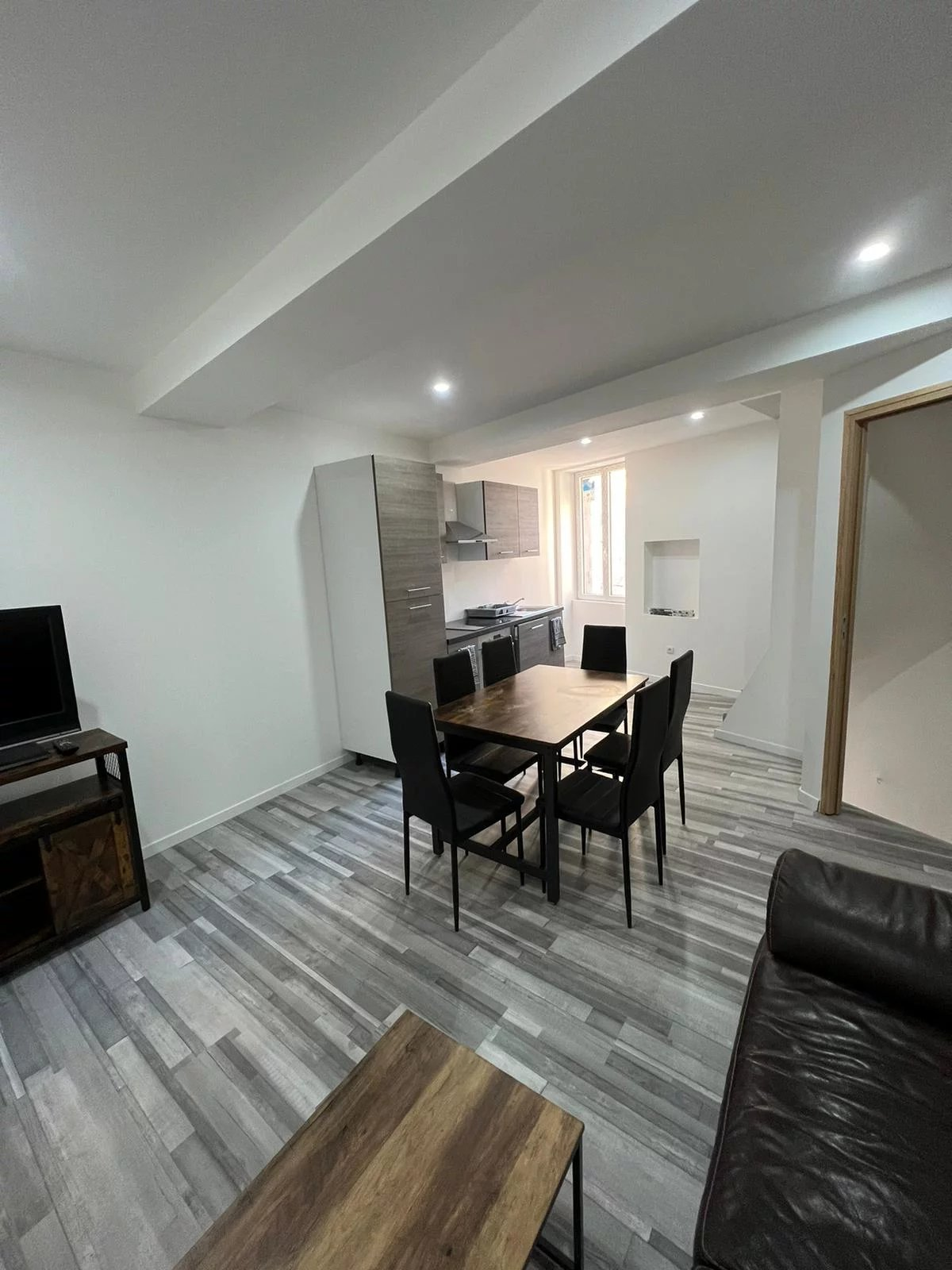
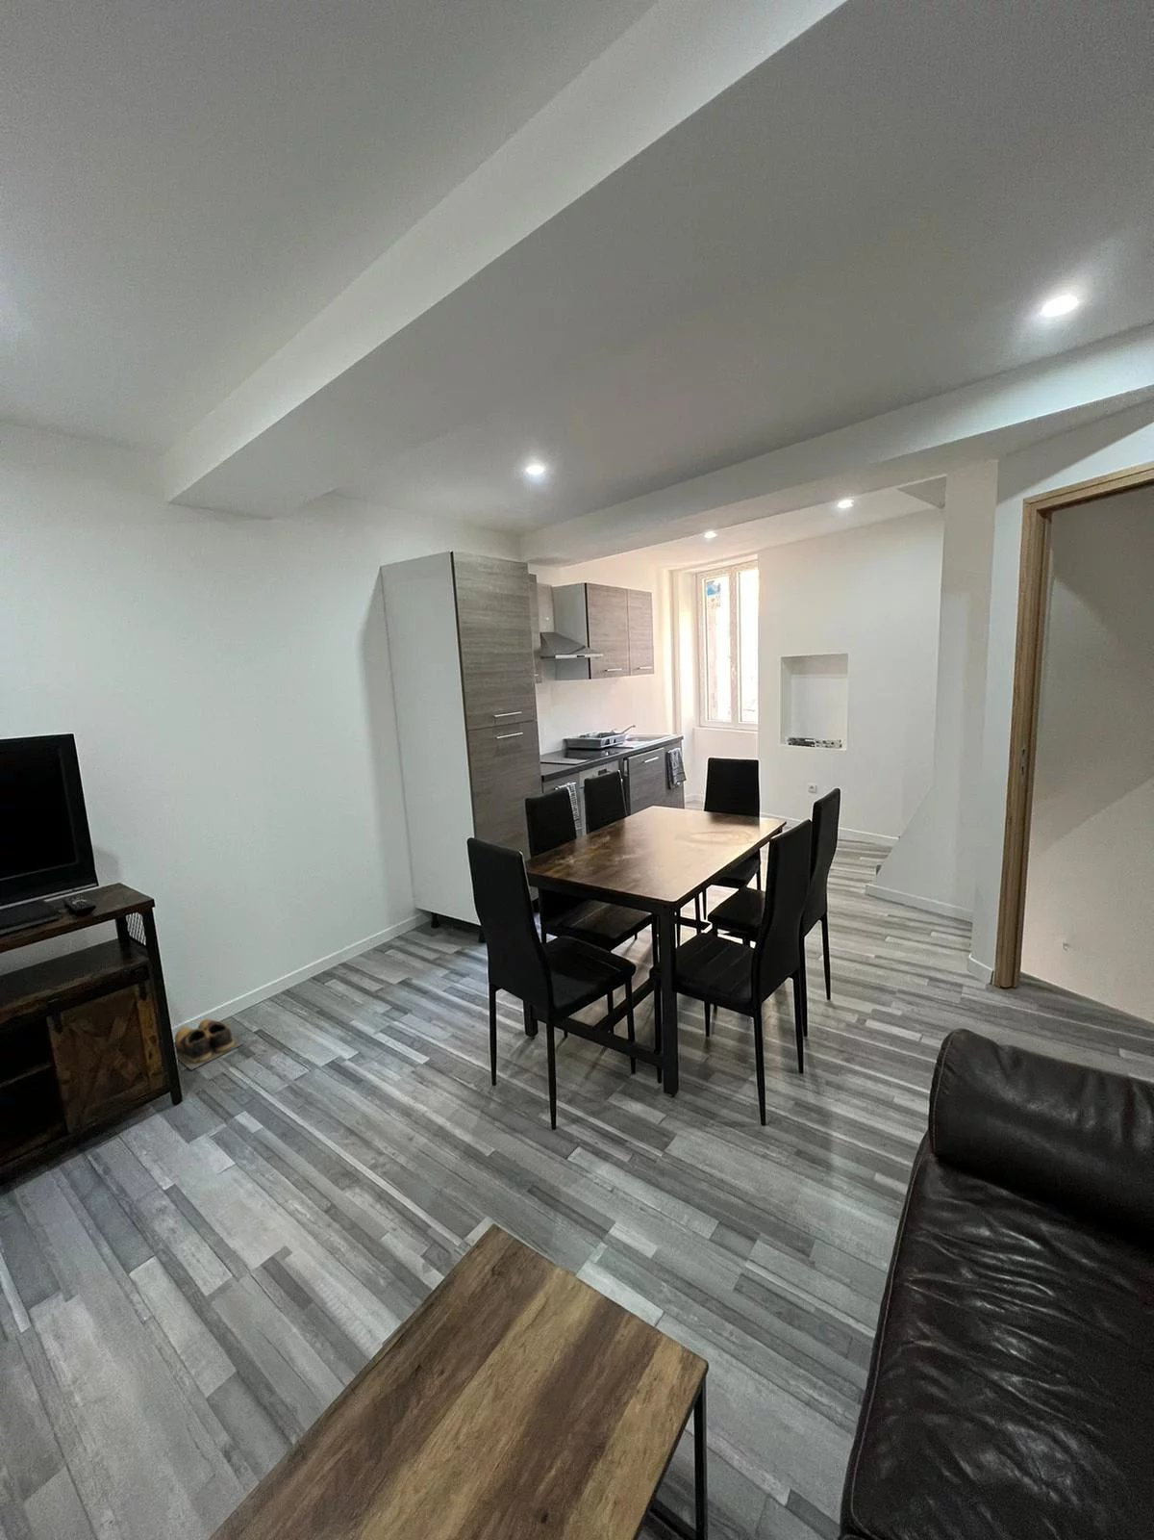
+ shoes (202, 1034)
